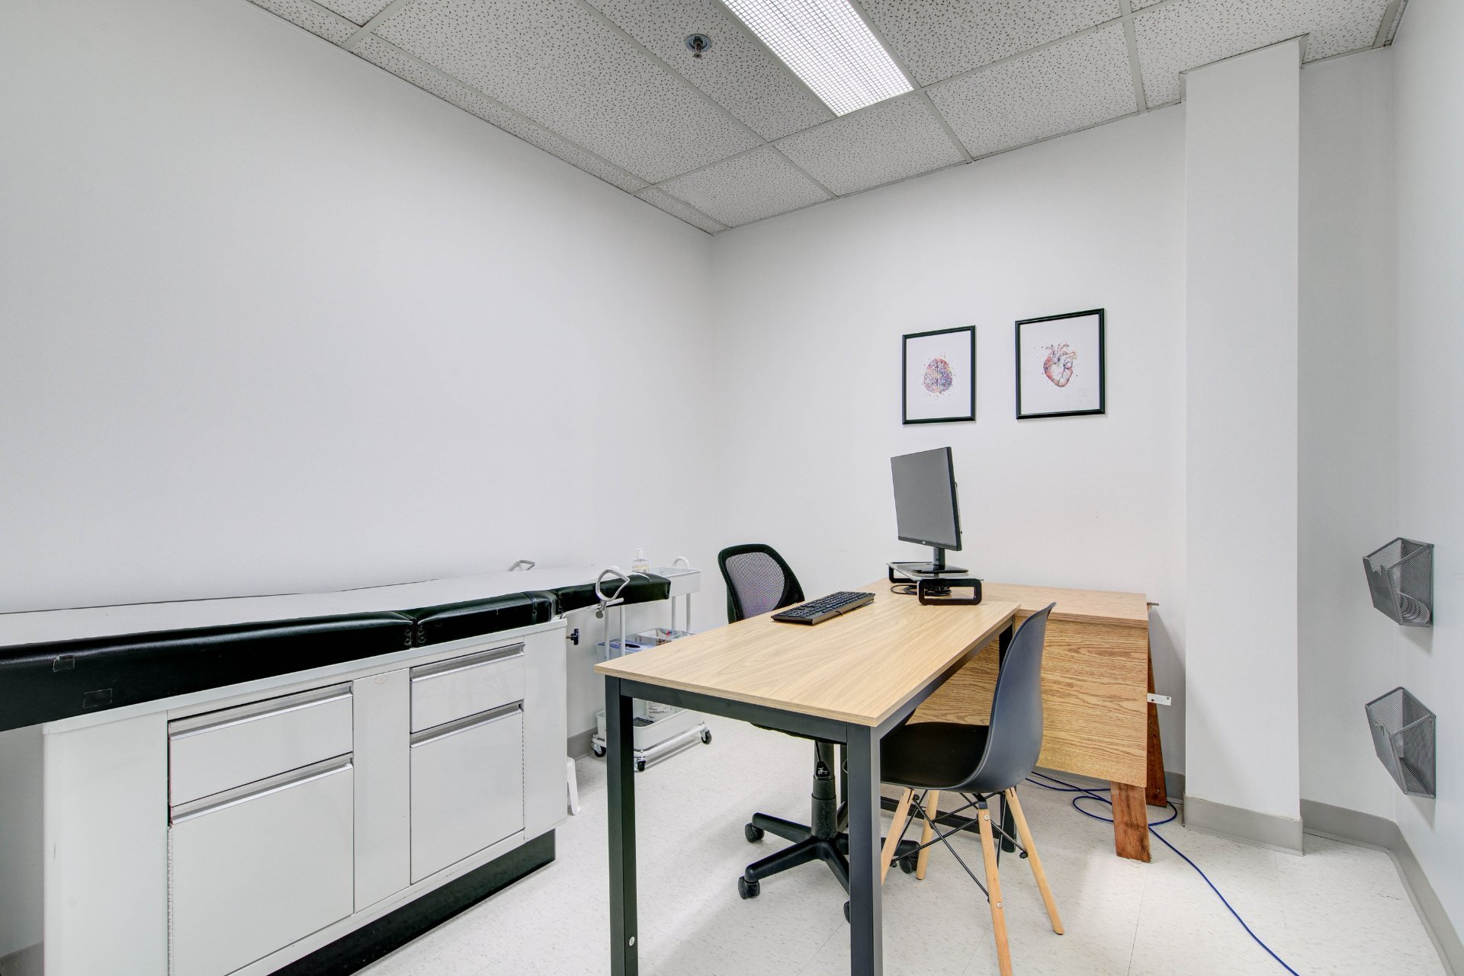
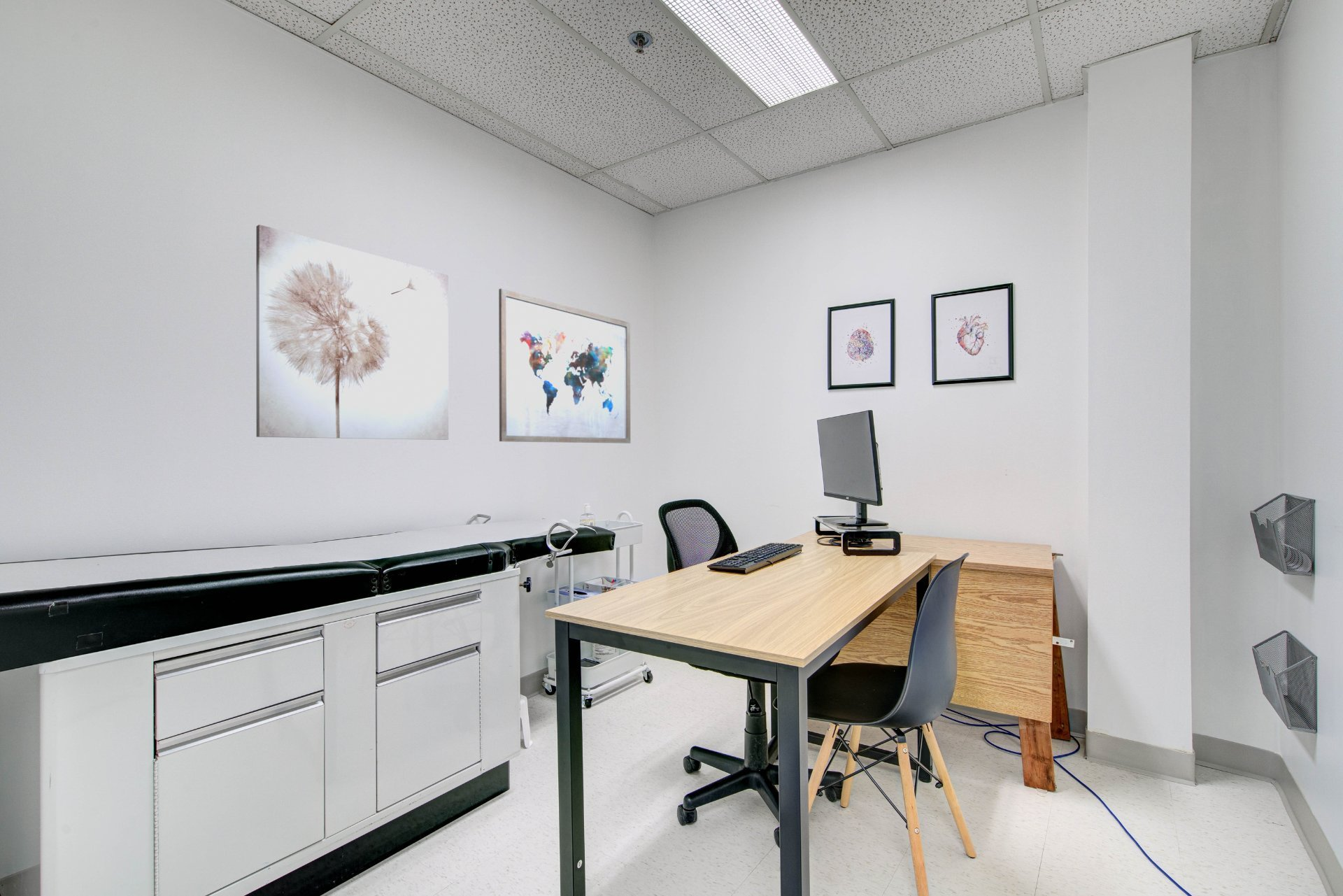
+ wall art (364, 346)
+ wall art (572, 375)
